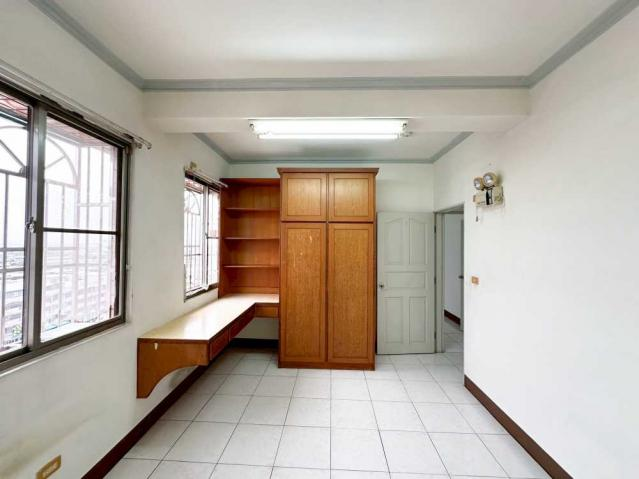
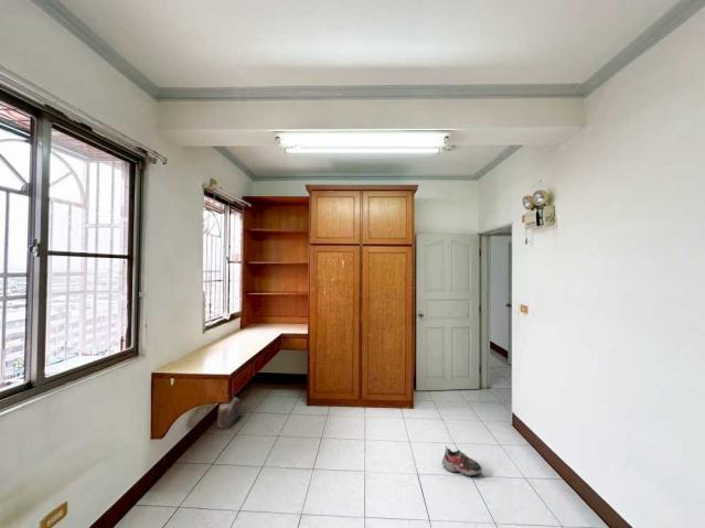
+ shoe (461, 460)
+ bag (229, 409)
